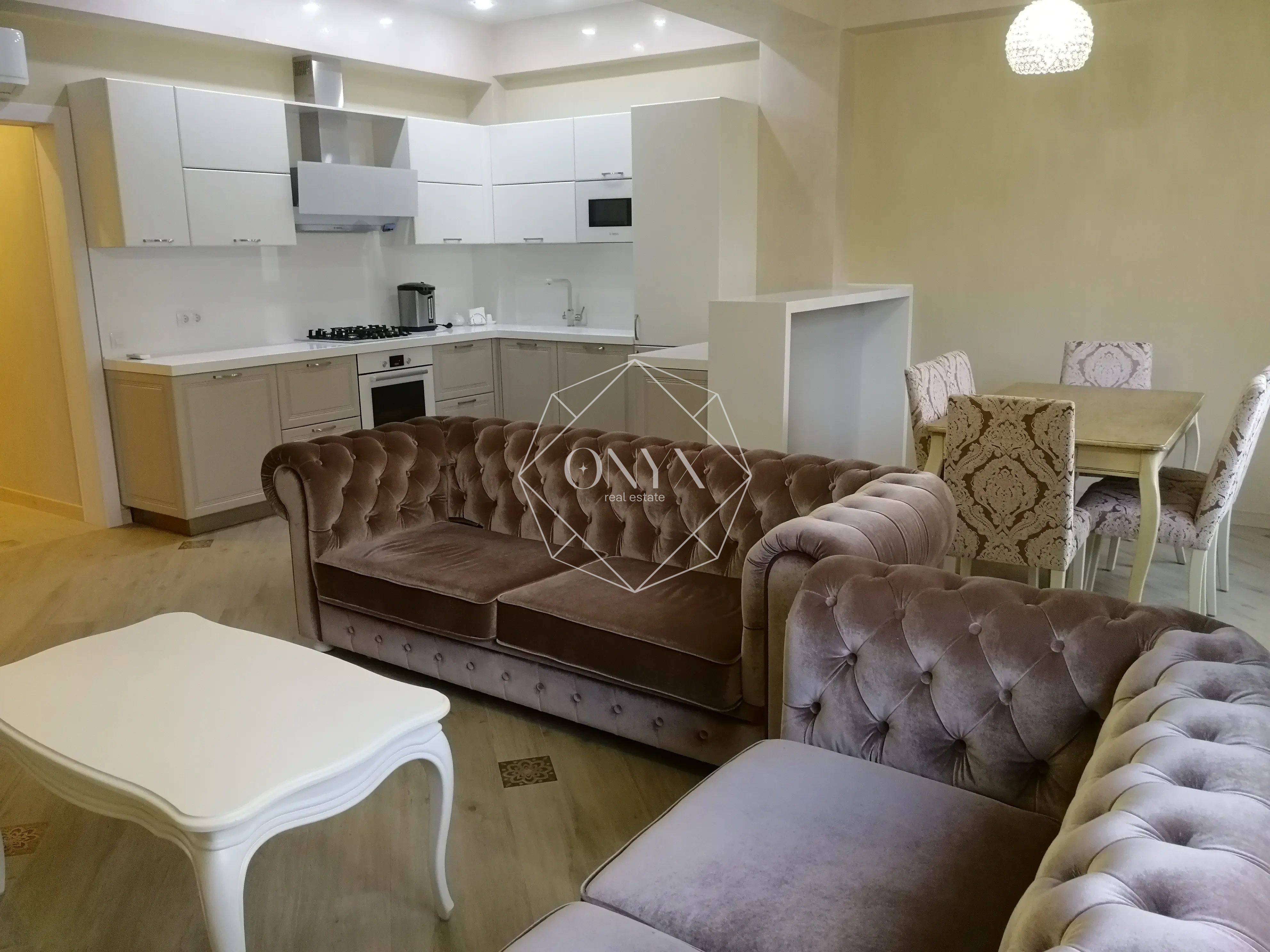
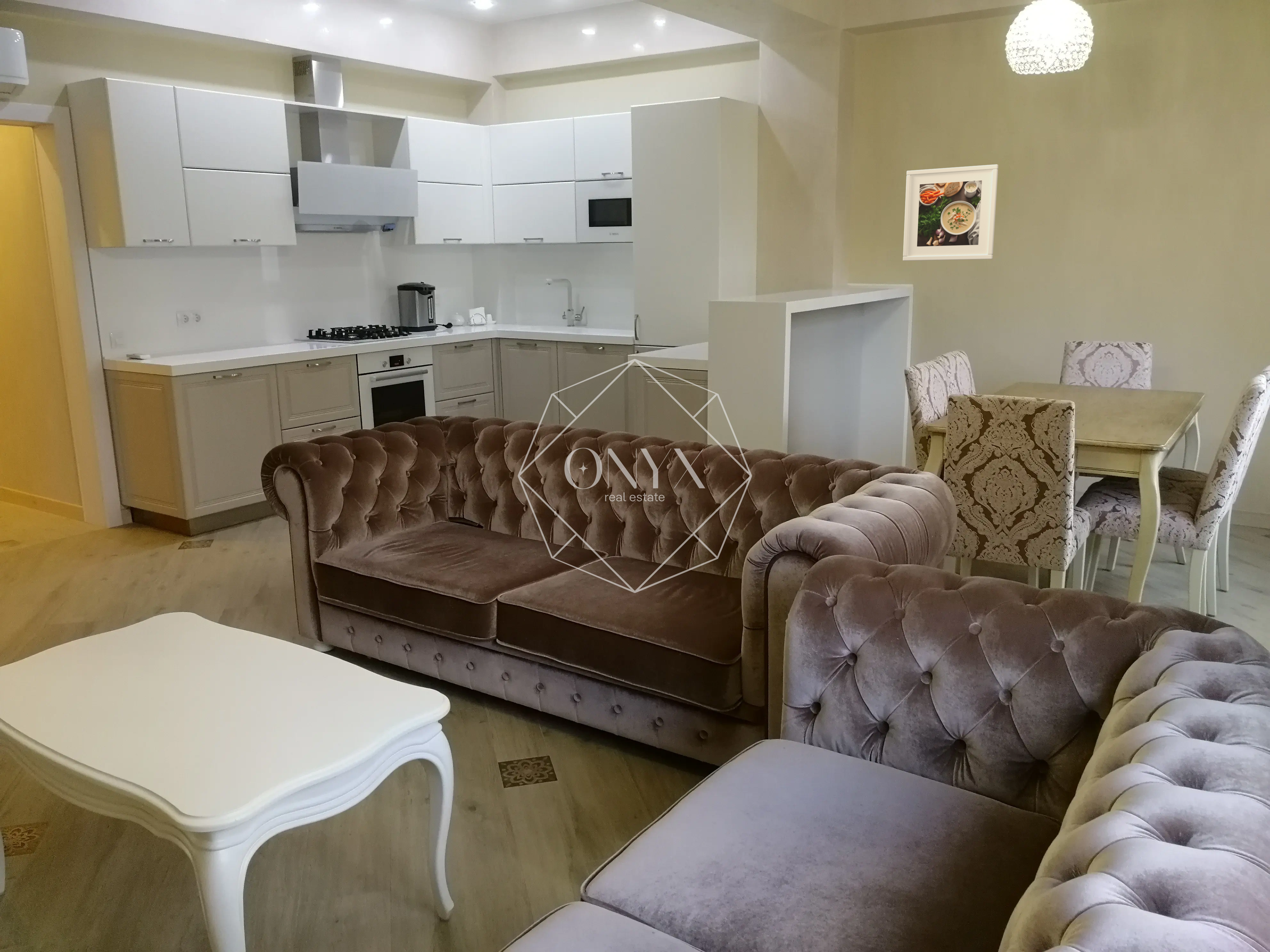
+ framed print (949, 214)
